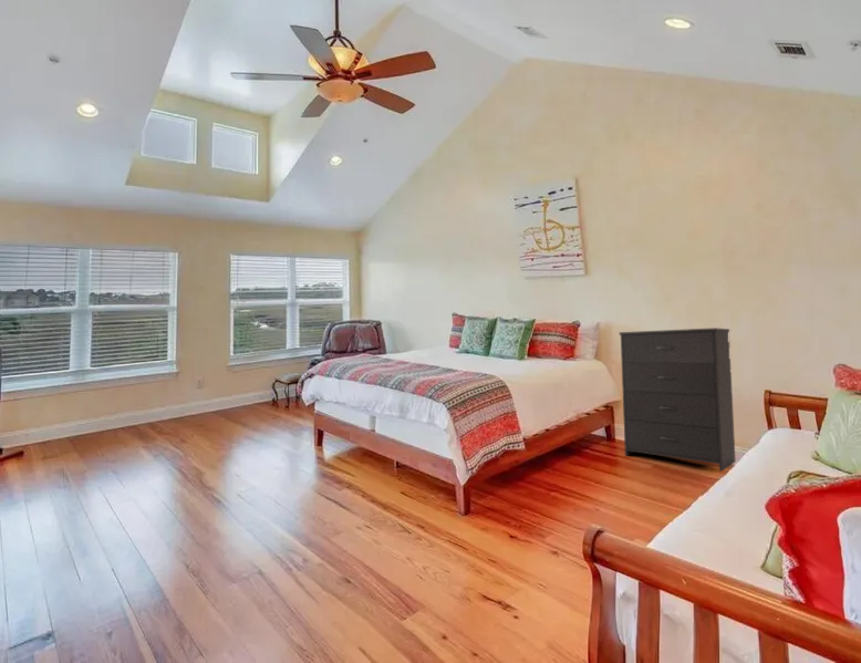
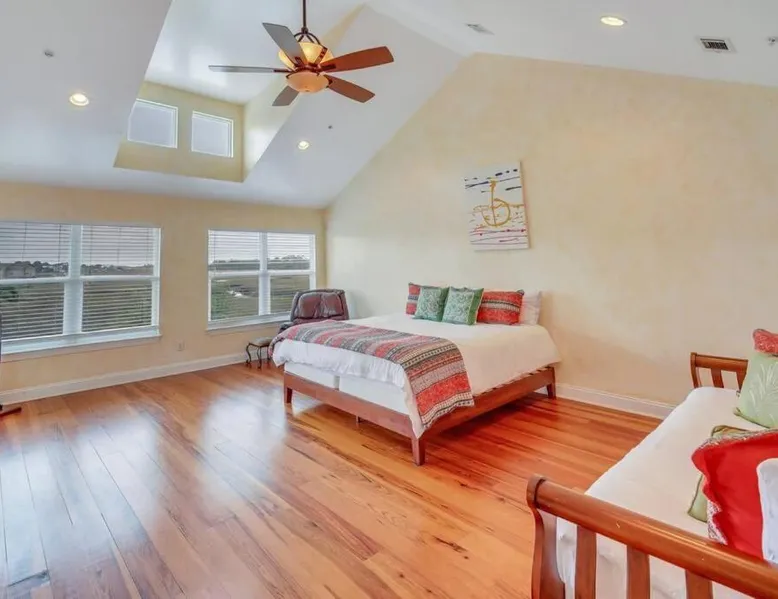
- dresser (675, 394)
